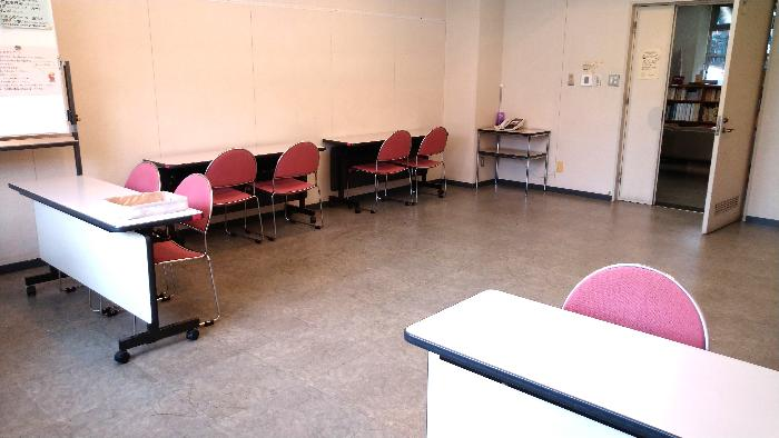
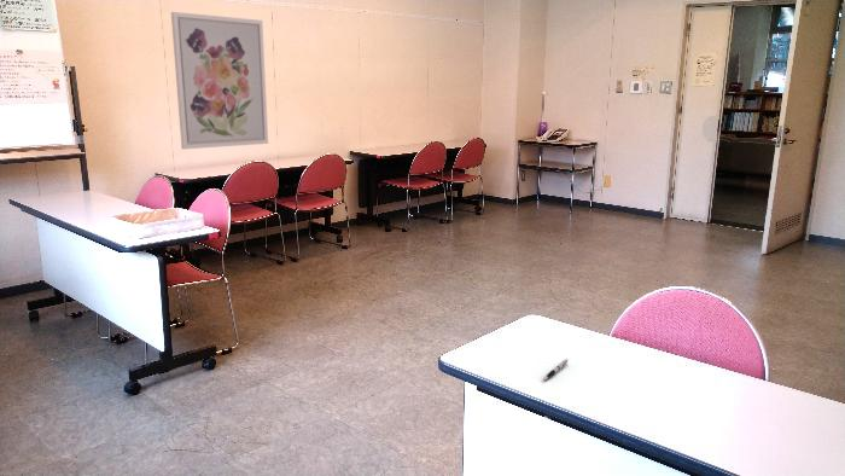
+ wall art (222, 82)
+ pen (555, 370)
